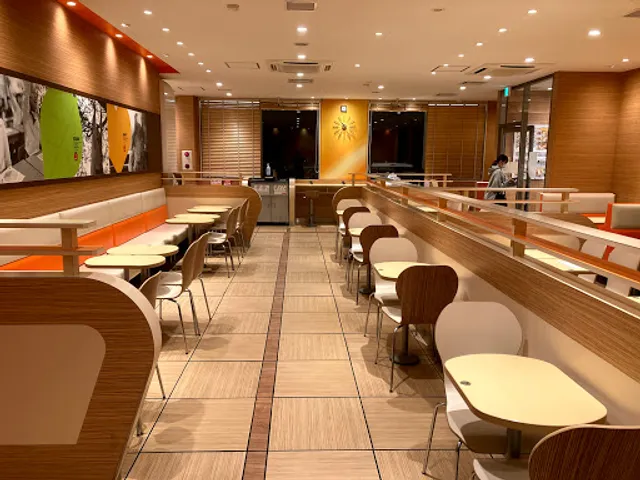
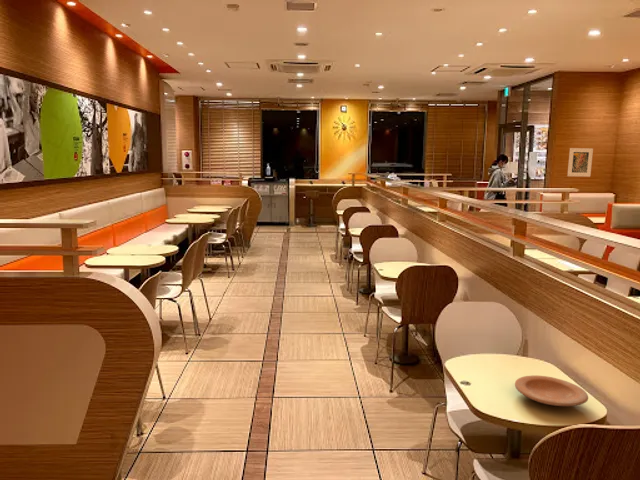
+ plate (550, 393)
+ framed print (580, 162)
